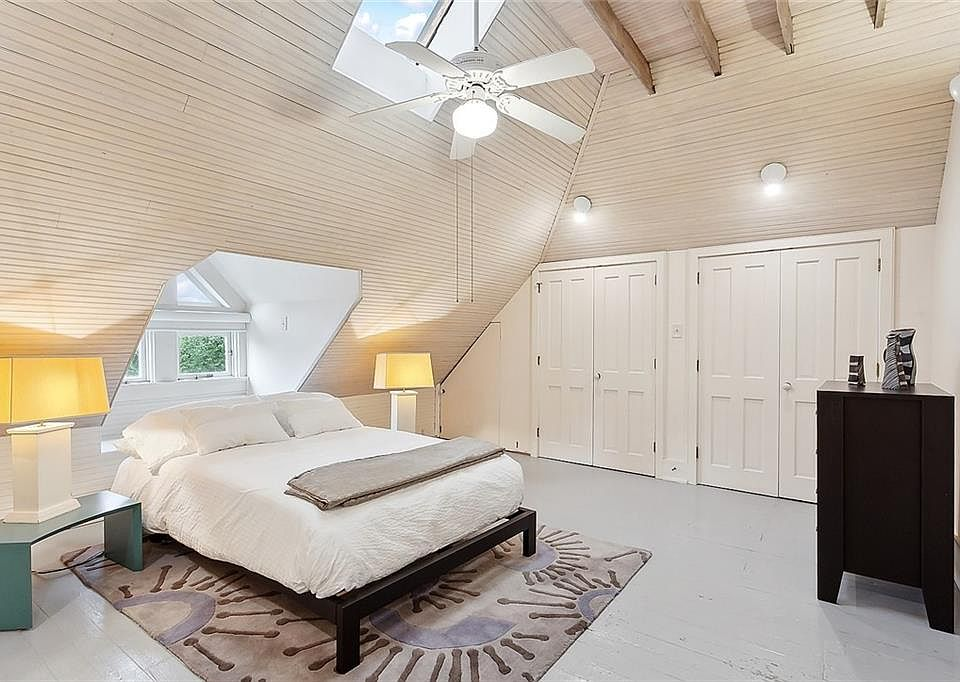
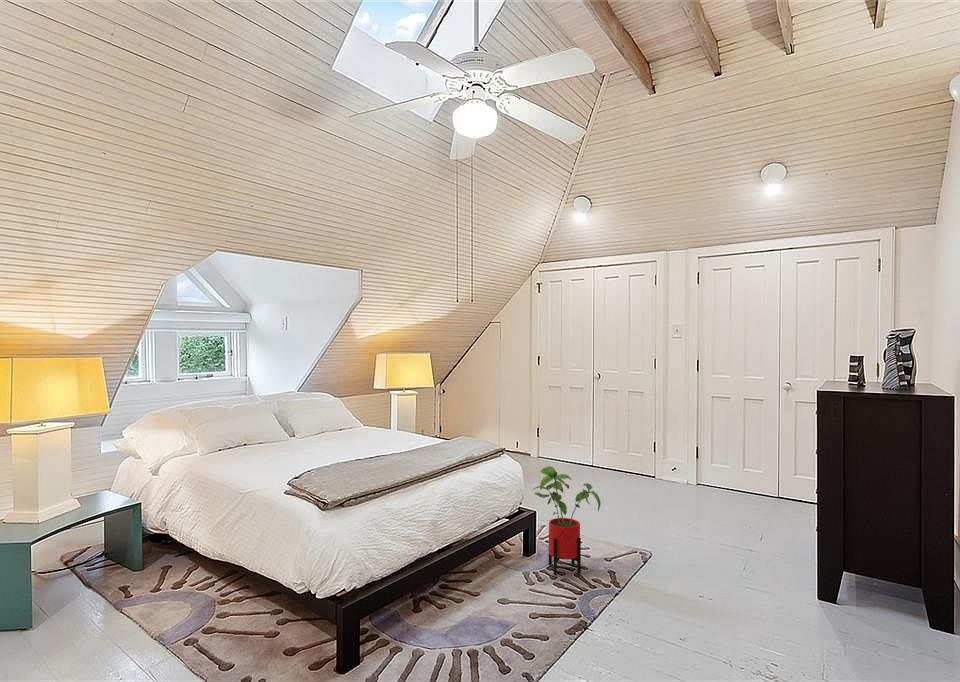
+ house plant (560, 518)
